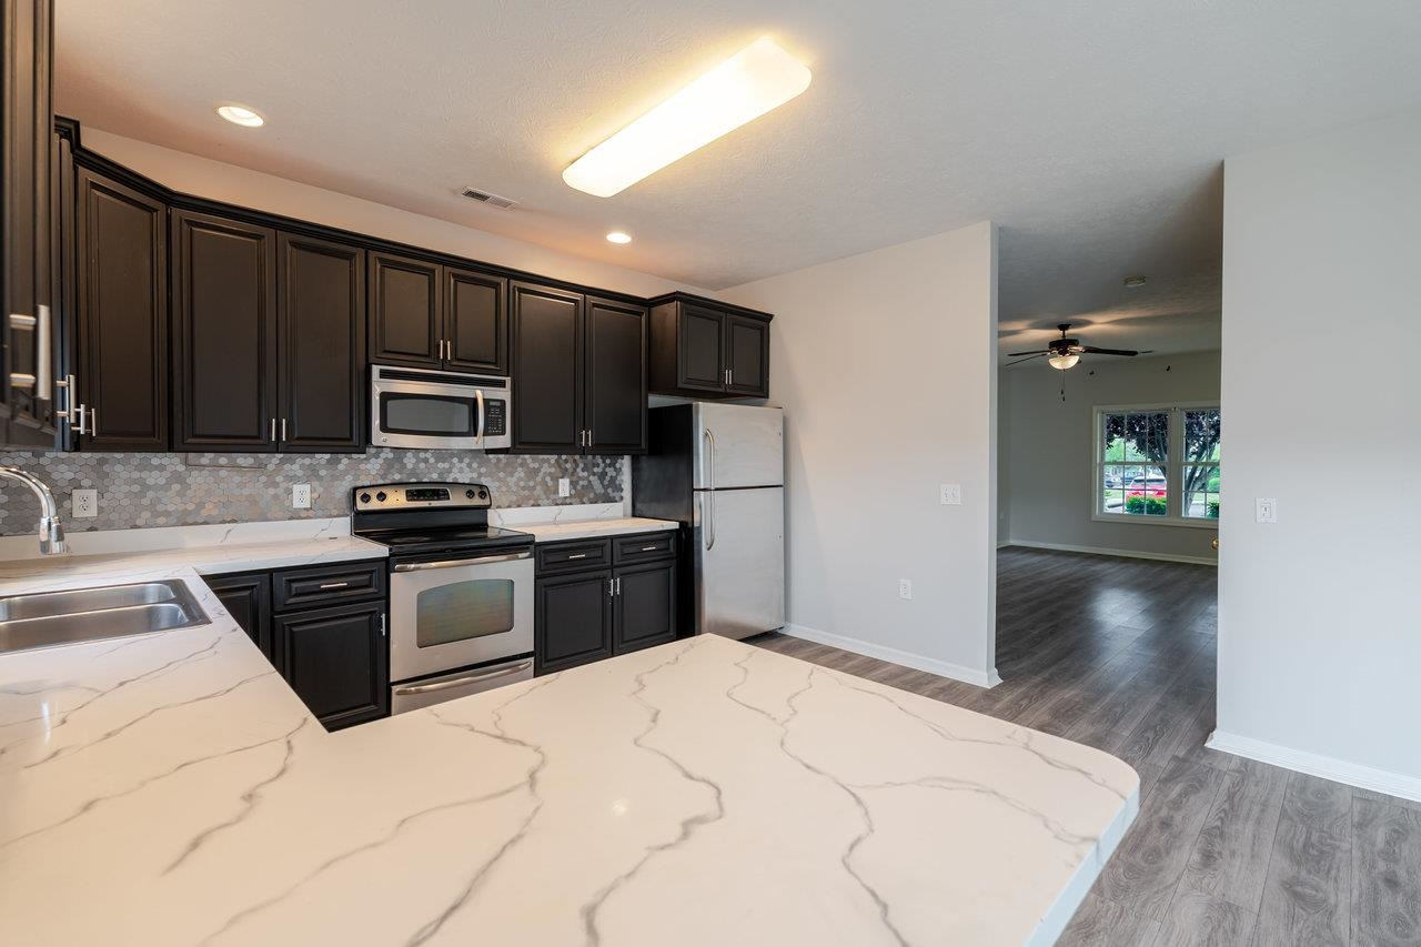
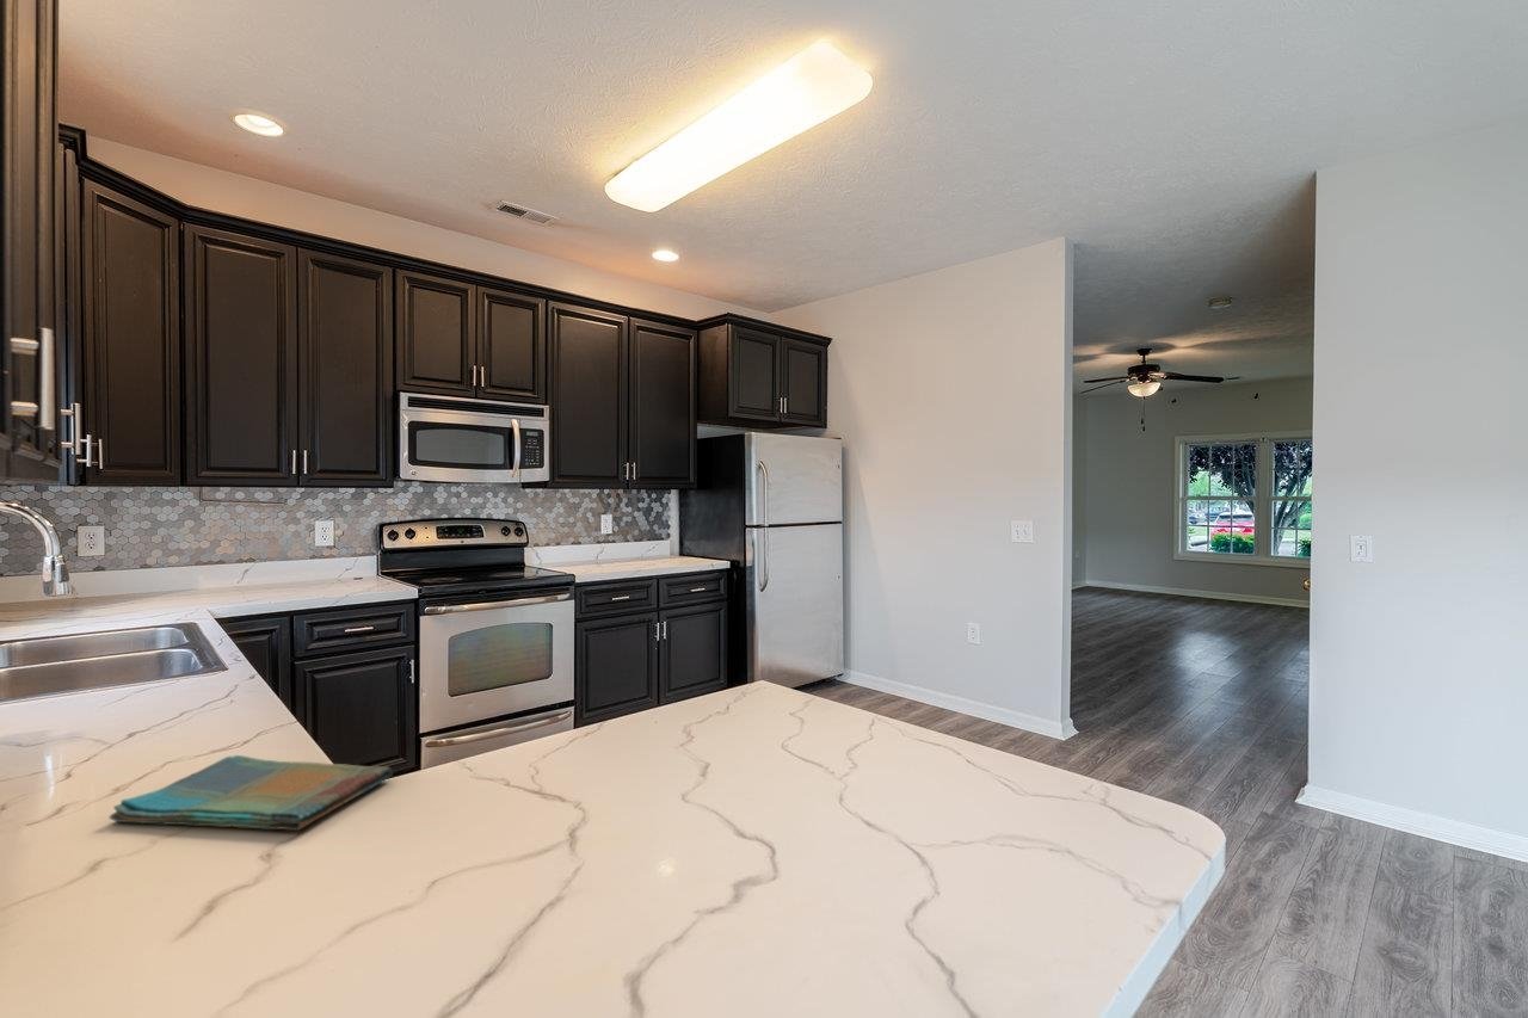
+ dish towel (263, 788)
